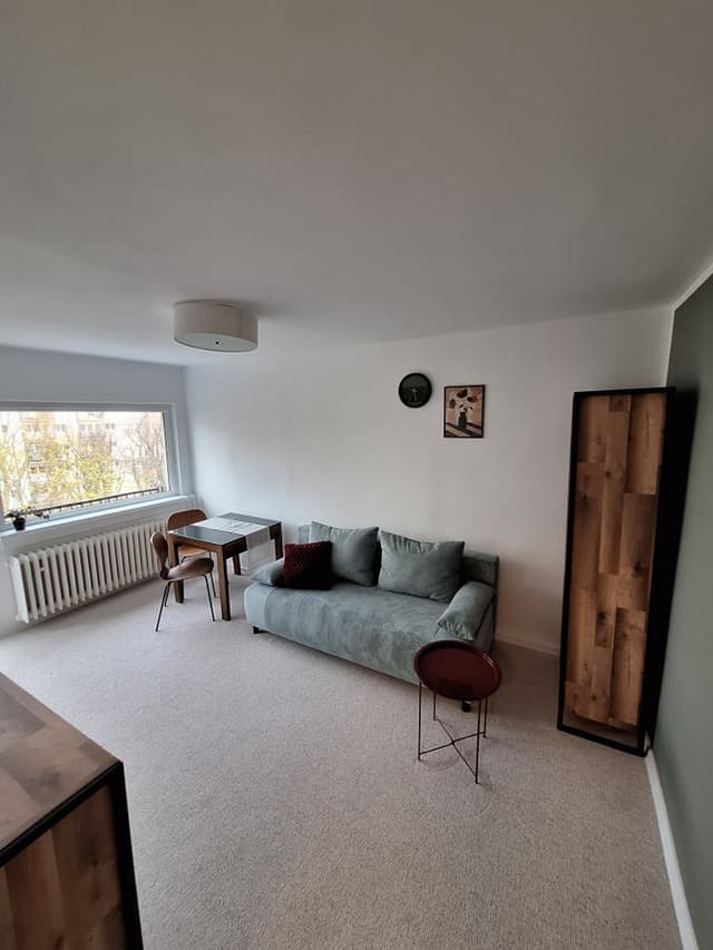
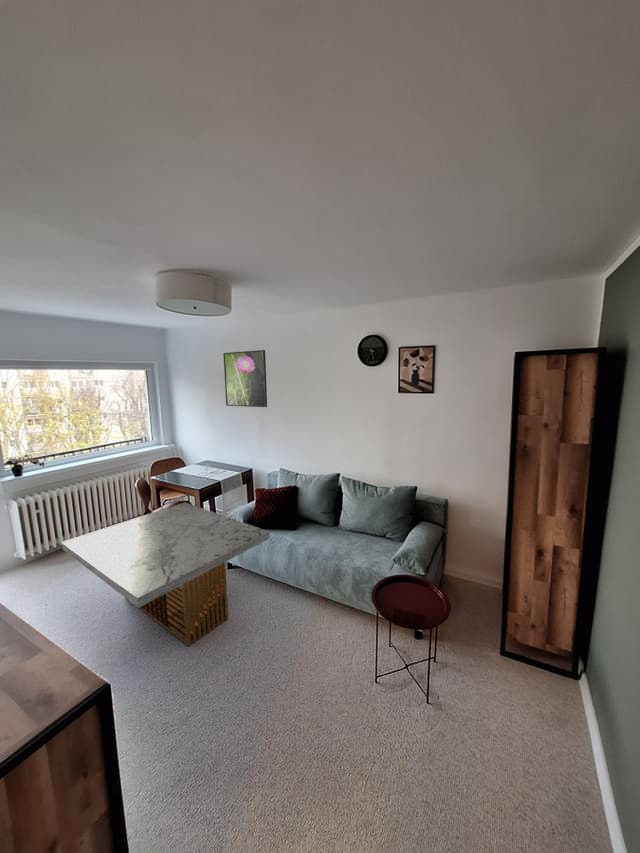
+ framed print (244, 379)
+ coffee table (170, 572)
